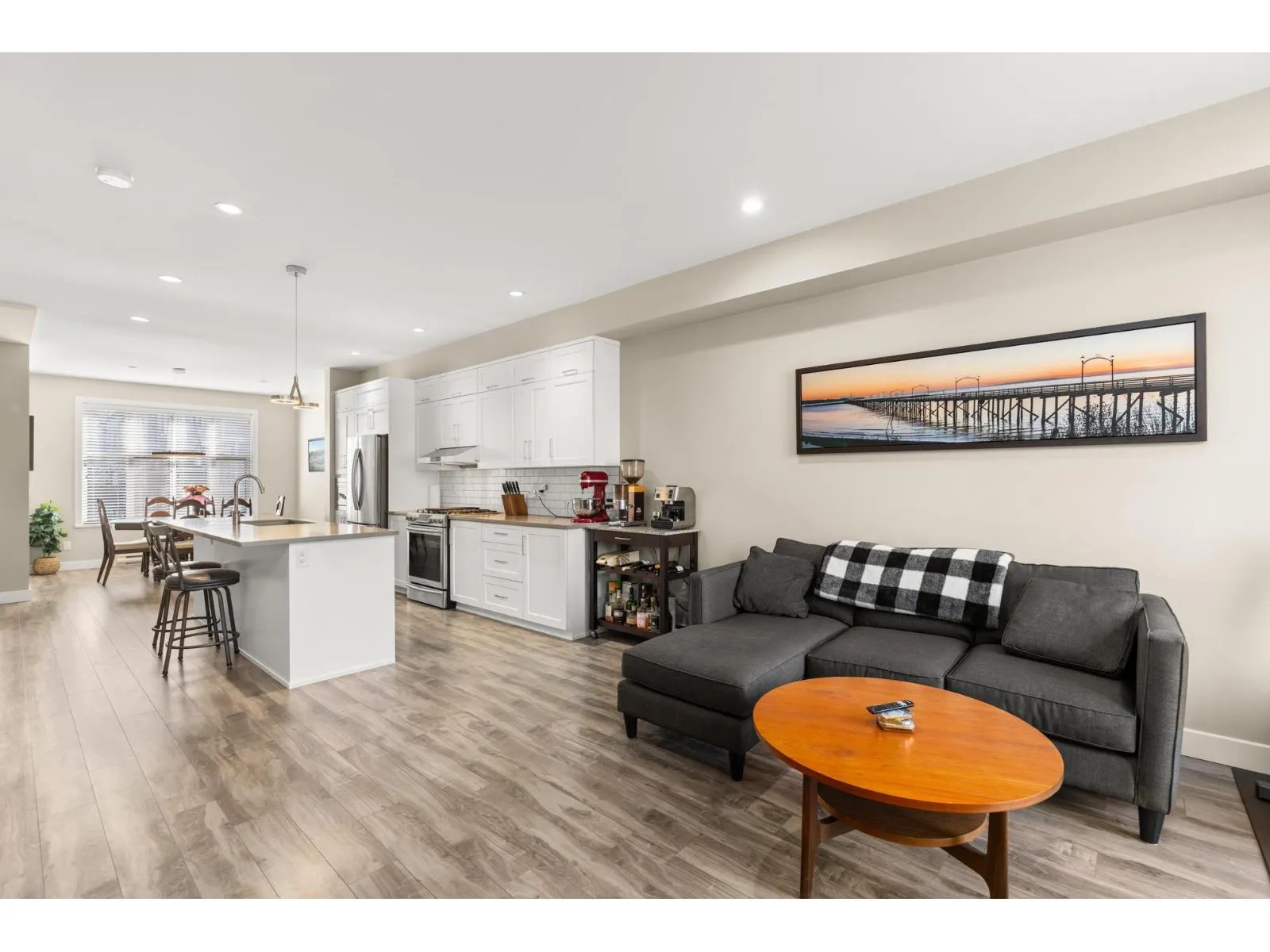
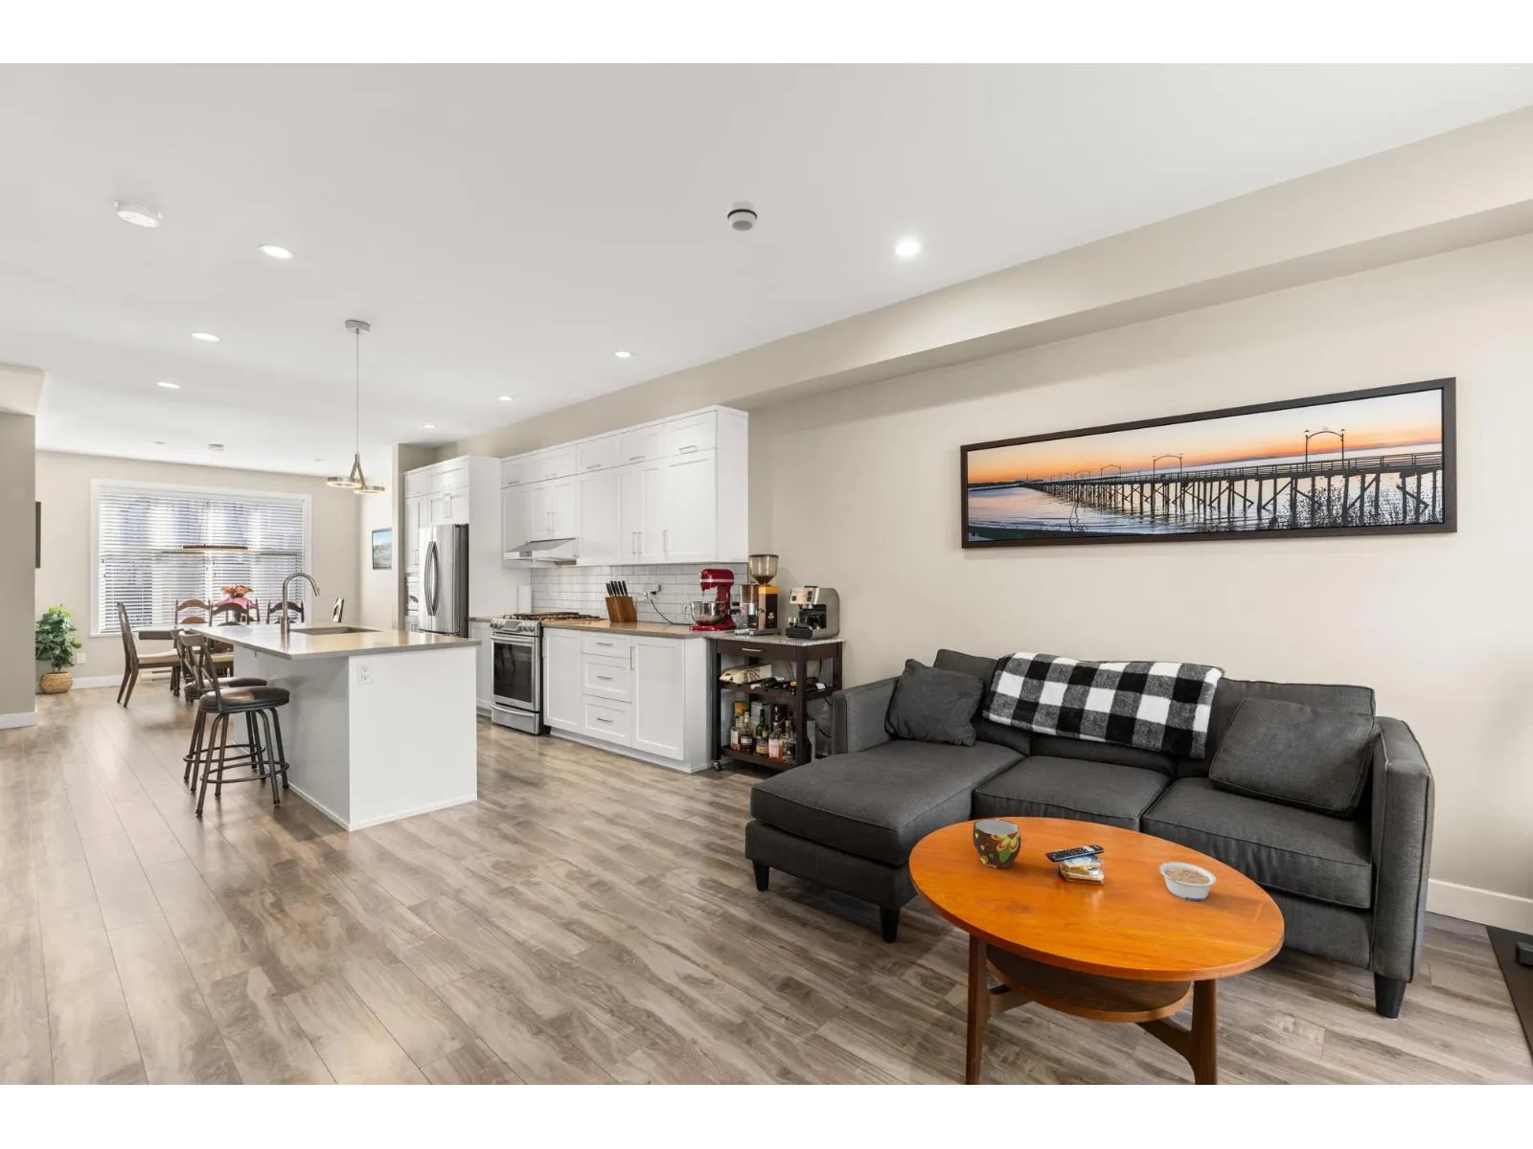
+ legume (1187, 881)
+ smoke detector (741, 216)
+ cup (993, 844)
